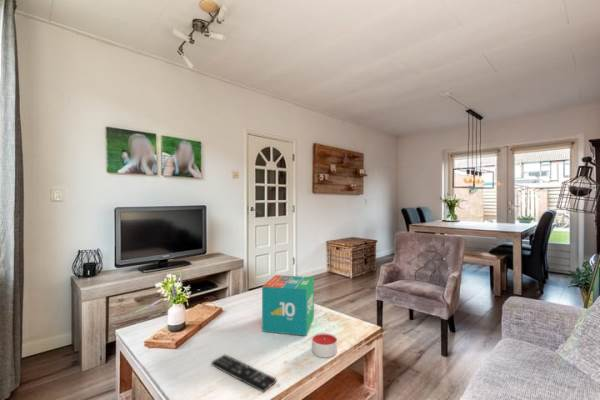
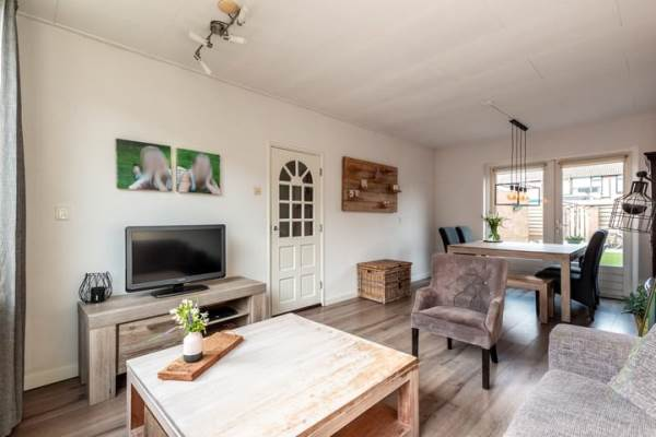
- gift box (289, 302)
- remote control (242, 371)
- candle (324, 344)
